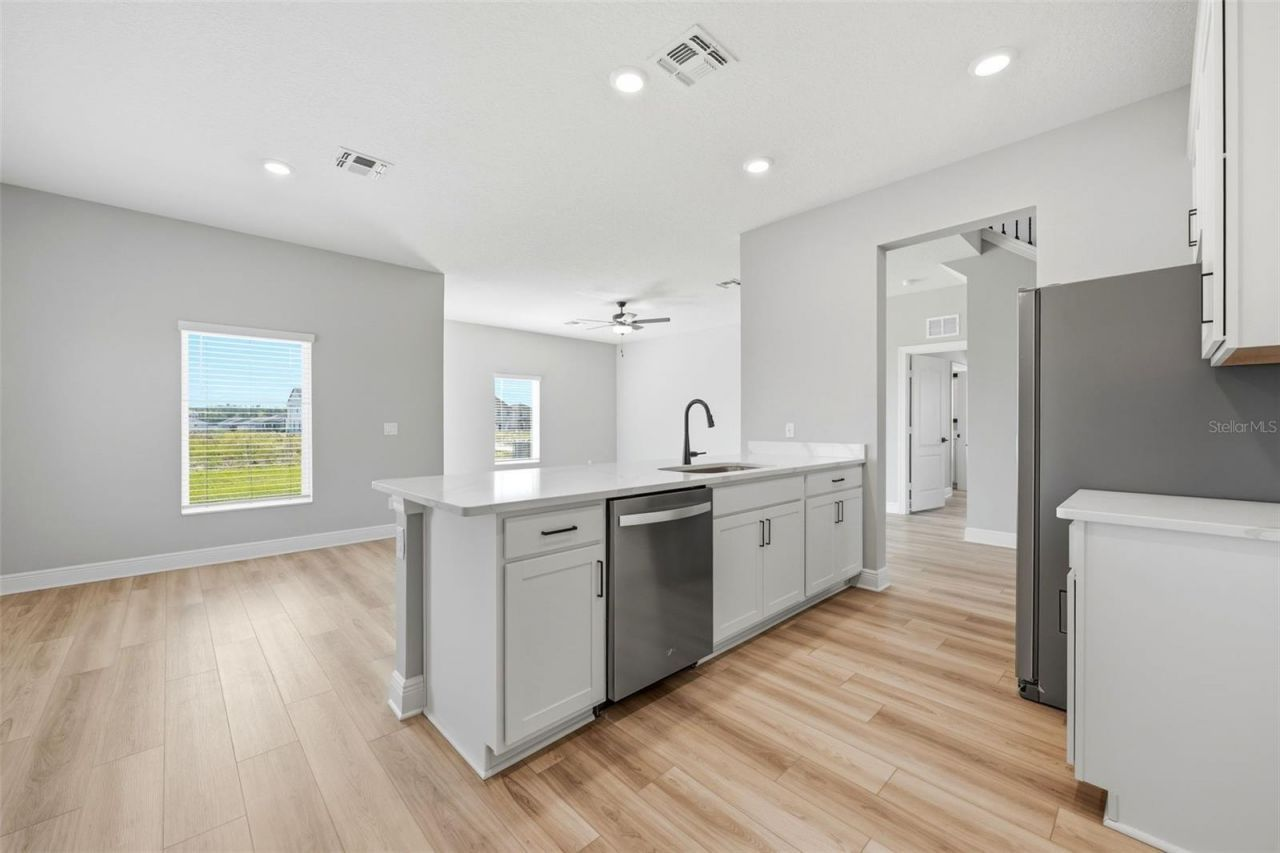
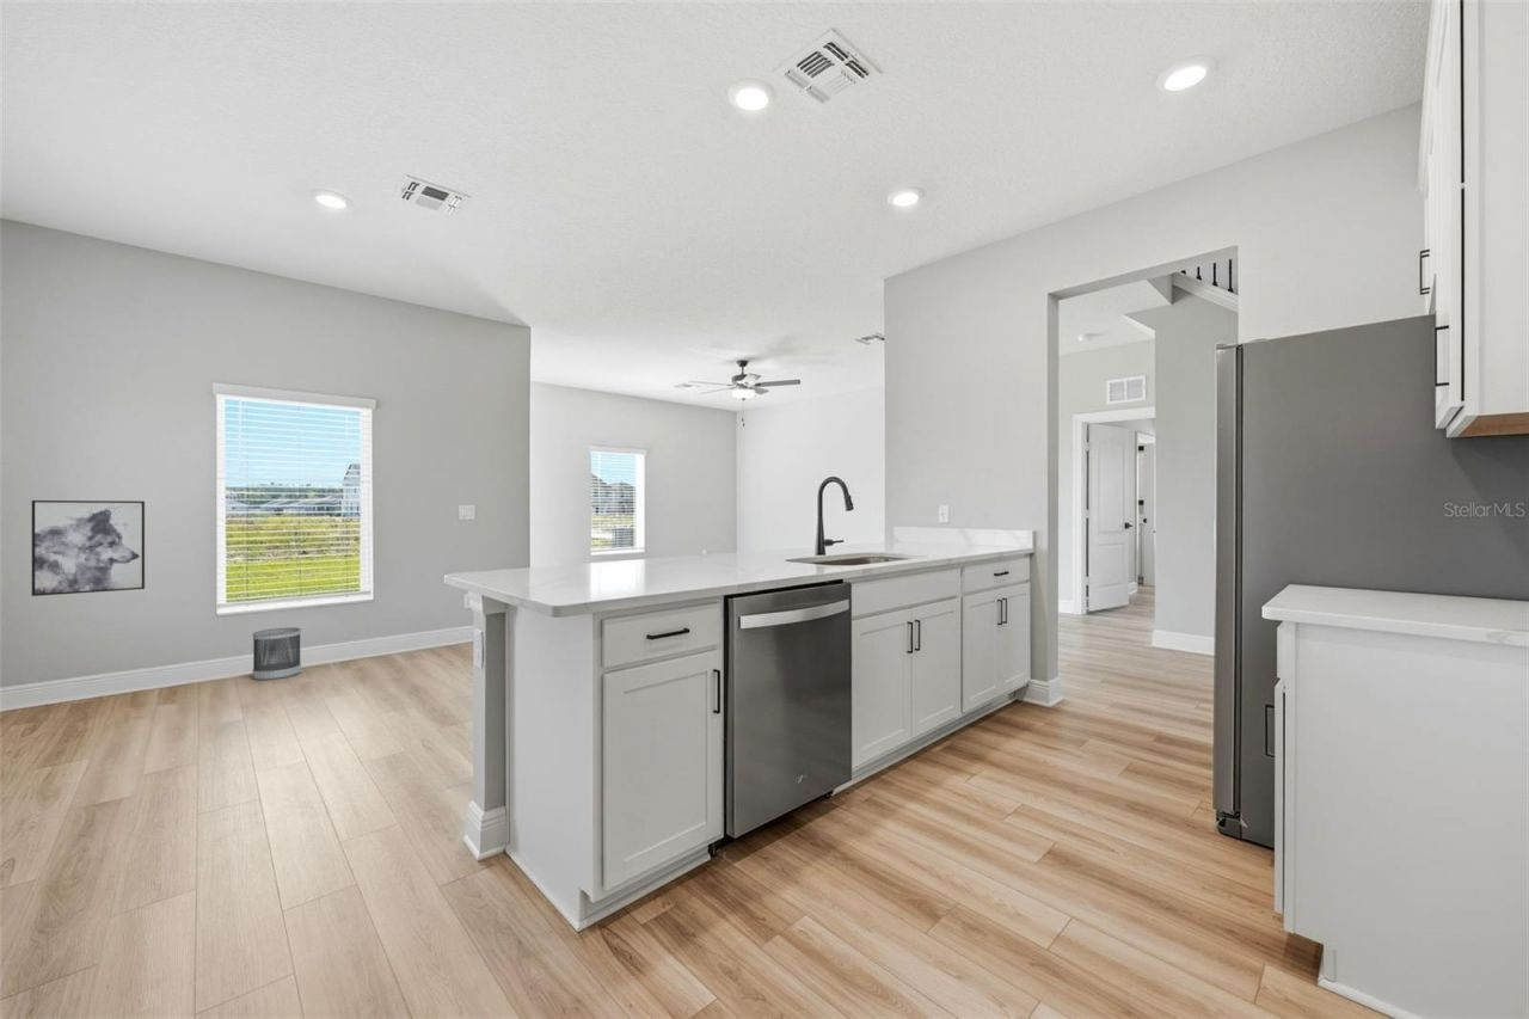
+ wastebasket (277, 652)
+ wall art (90, 546)
